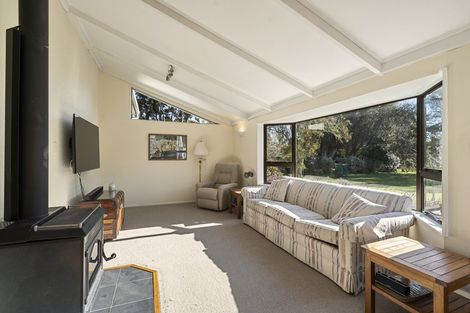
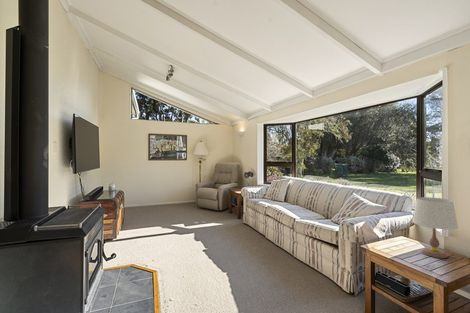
+ table lamp (434, 226)
